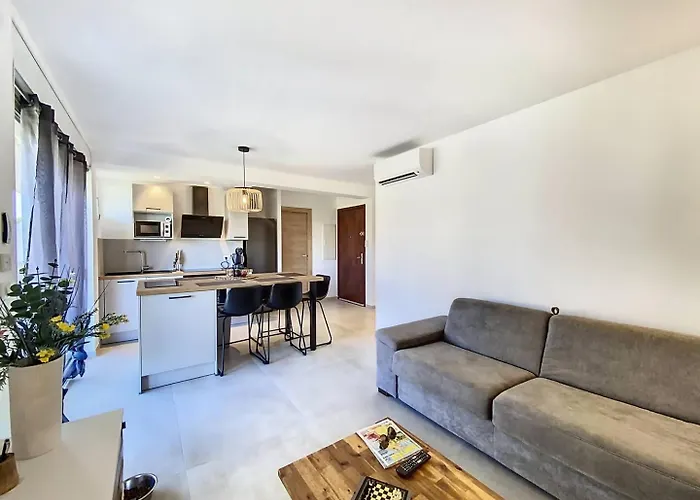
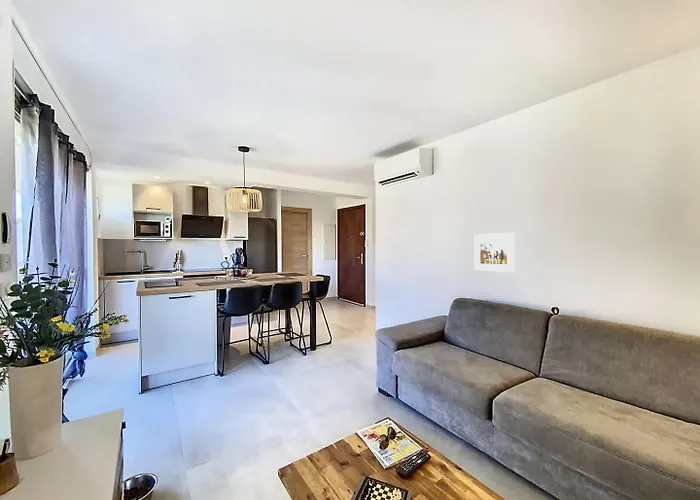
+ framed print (493, 252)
